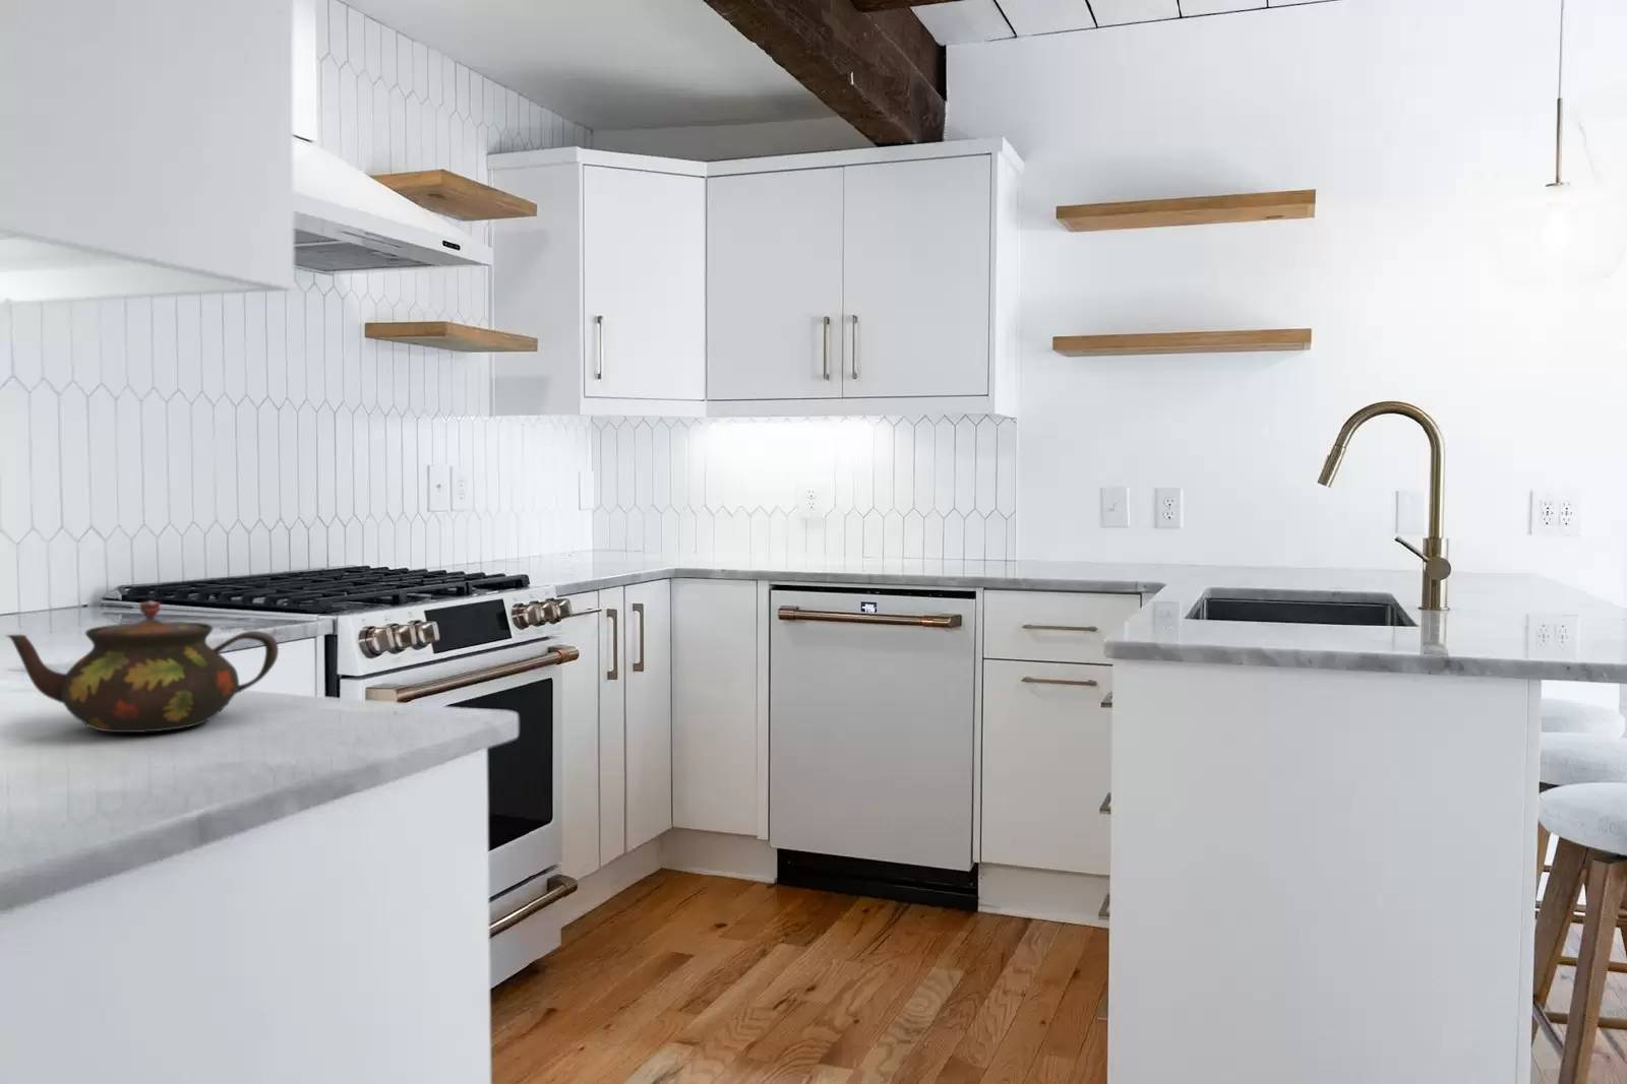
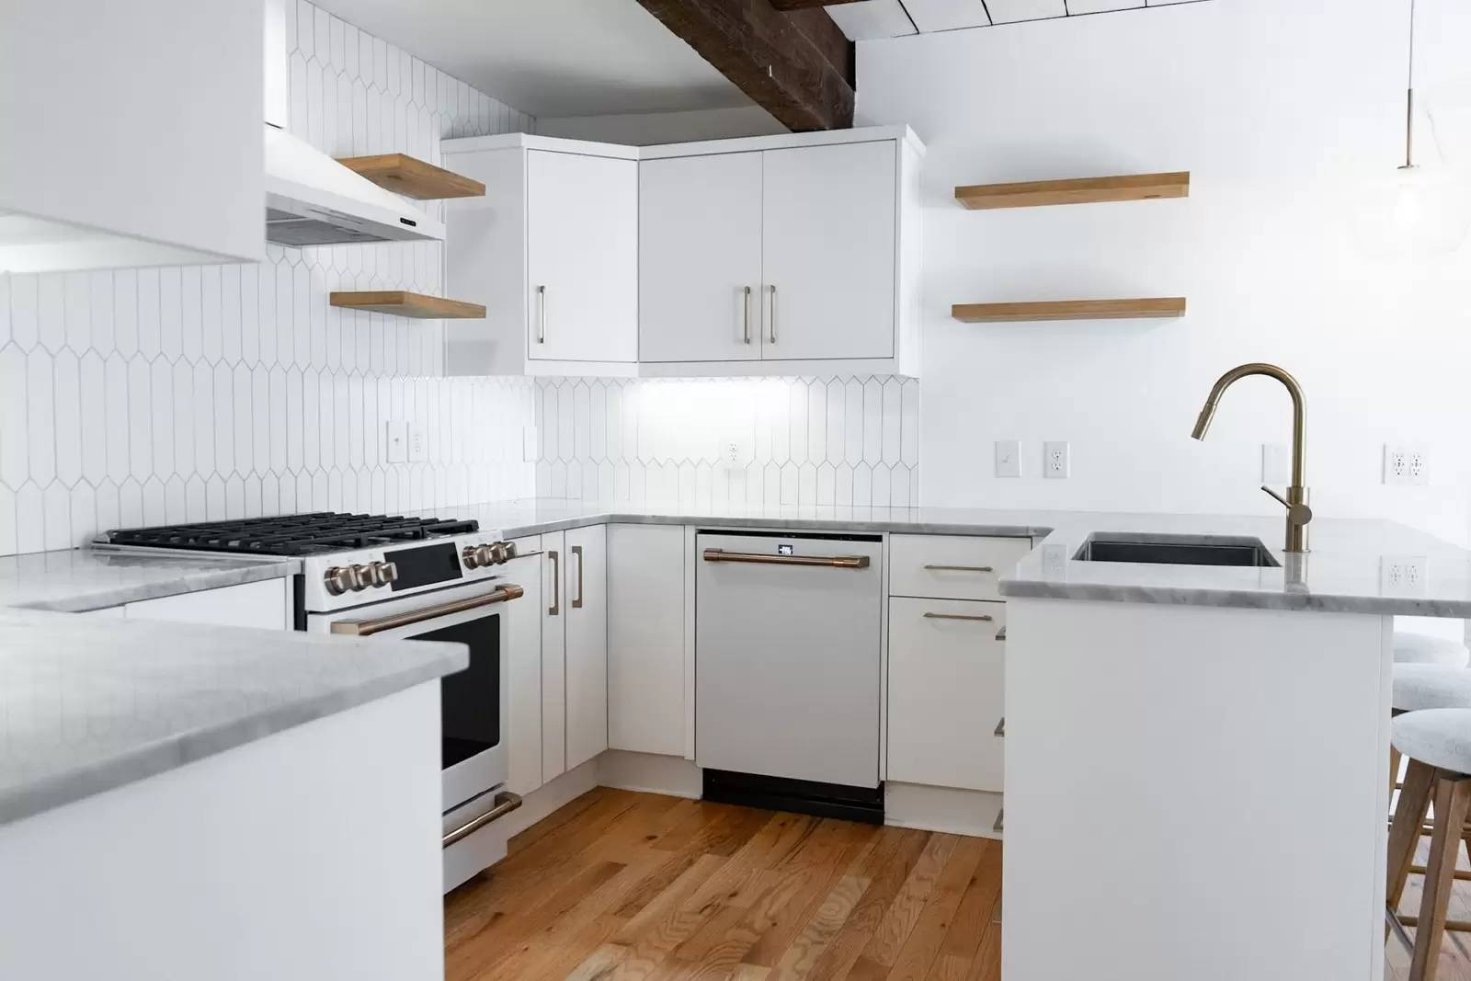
- teapot (148, 663)
